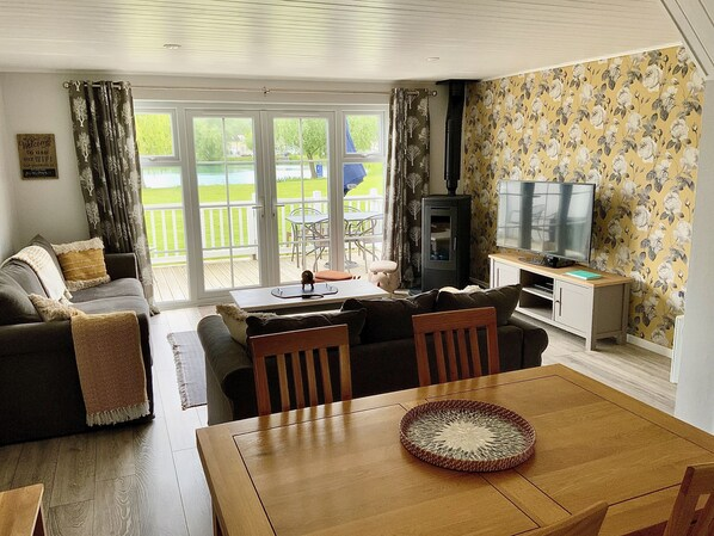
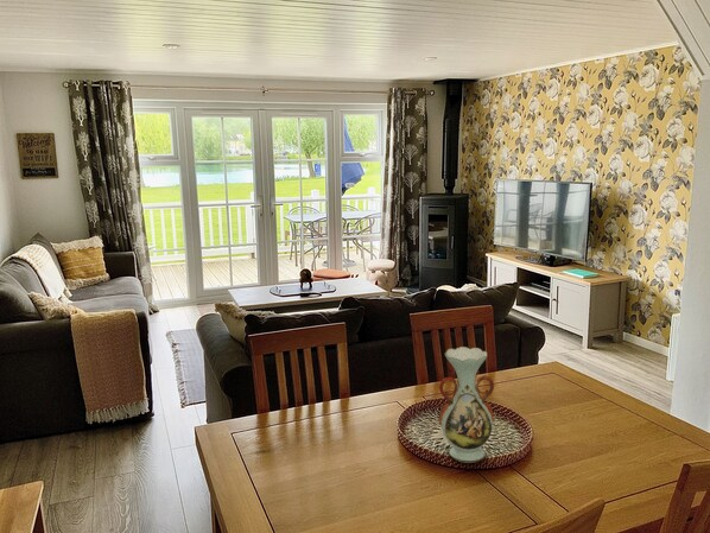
+ vase (467, 405)
